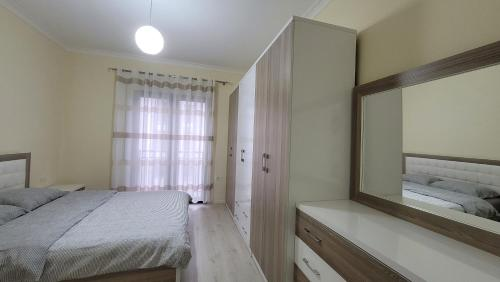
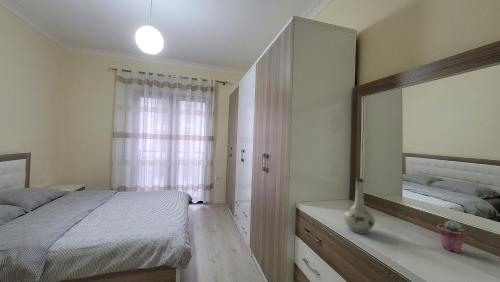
+ potted succulent (451, 234)
+ vase (358, 204)
